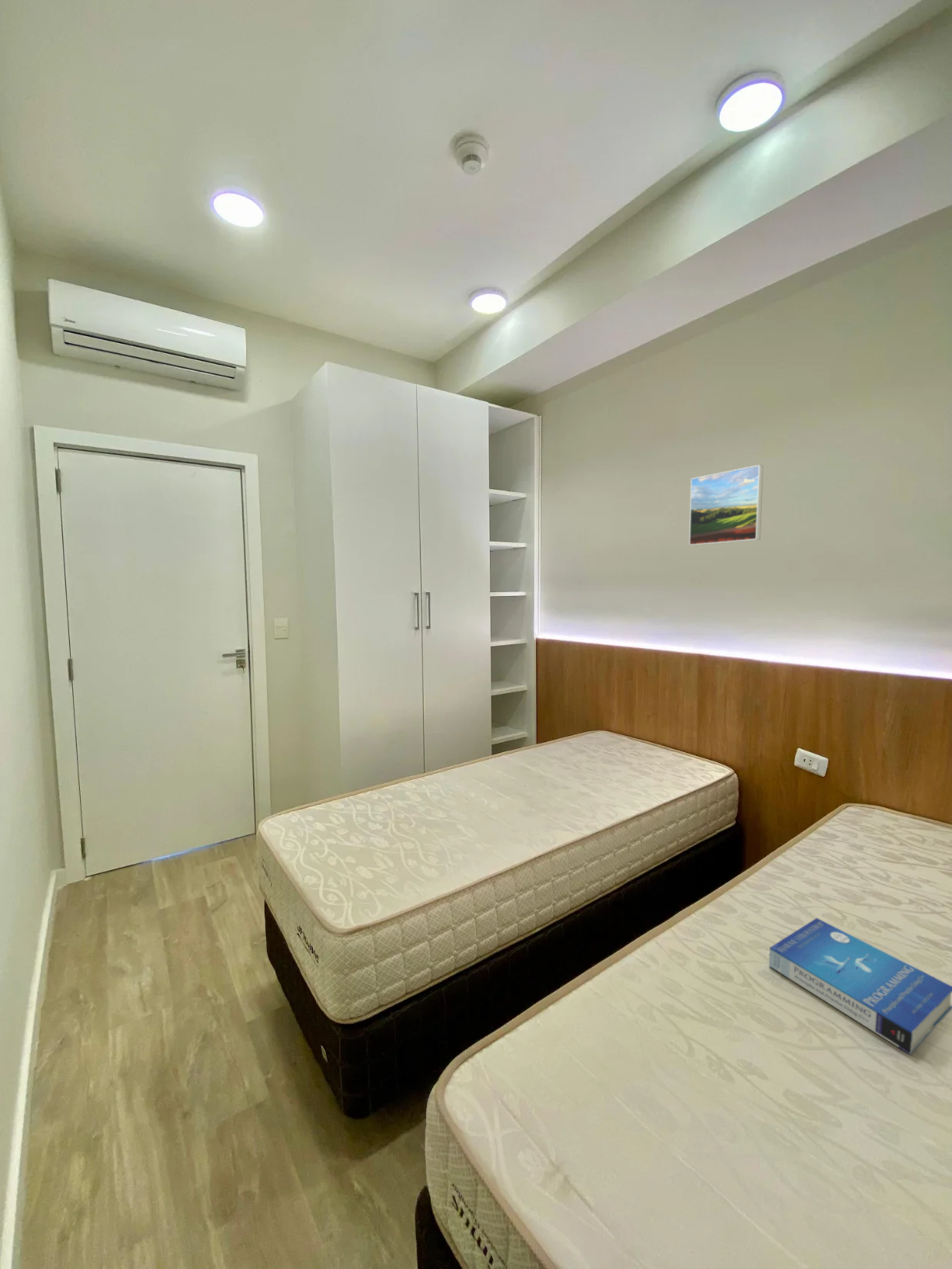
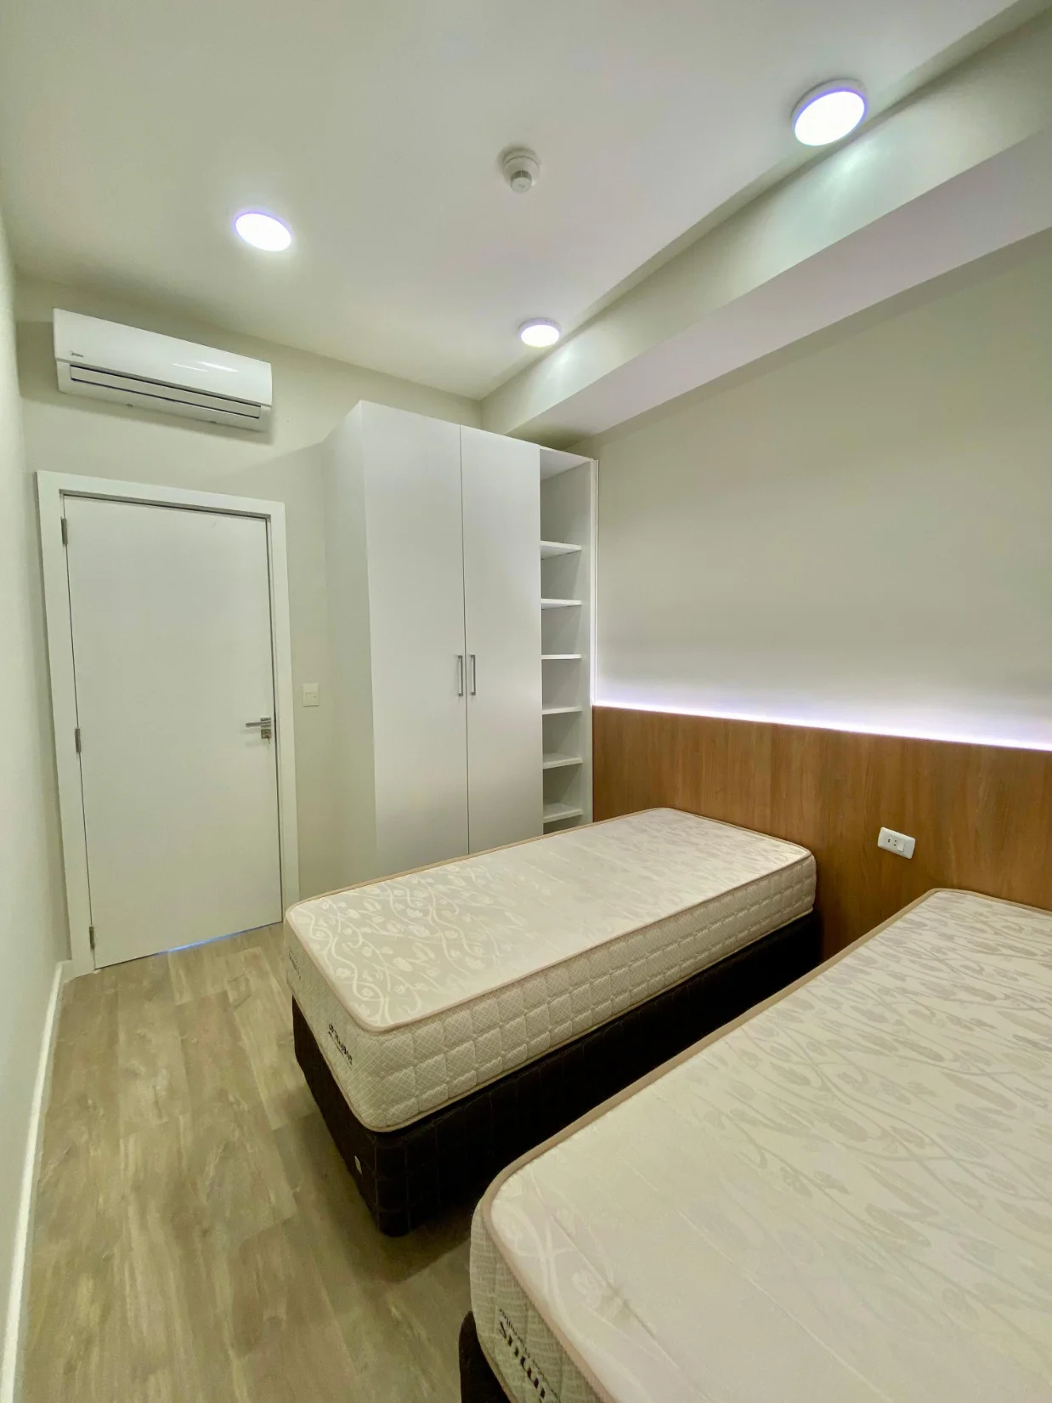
- book (856, 976)
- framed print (724, 508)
